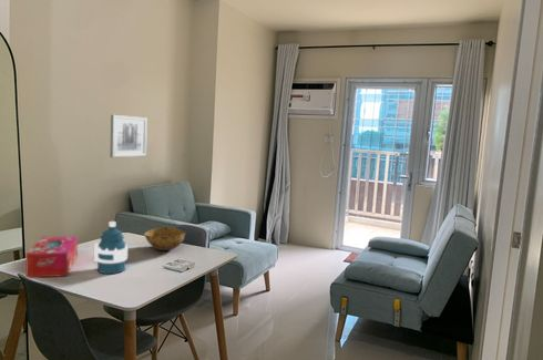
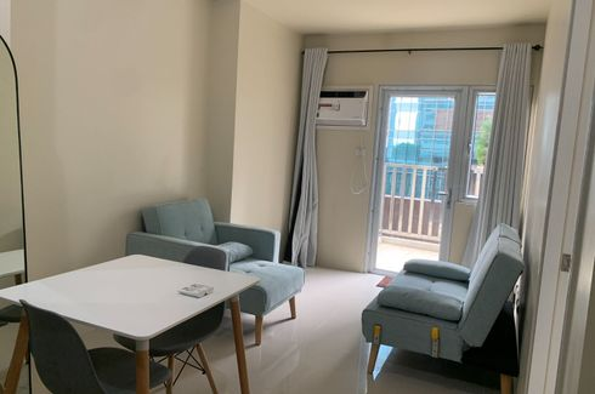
- water bottle (111, 245)
- tissue box (53, 255)
- wall art (129, 136)
- bowl (164, 239)
